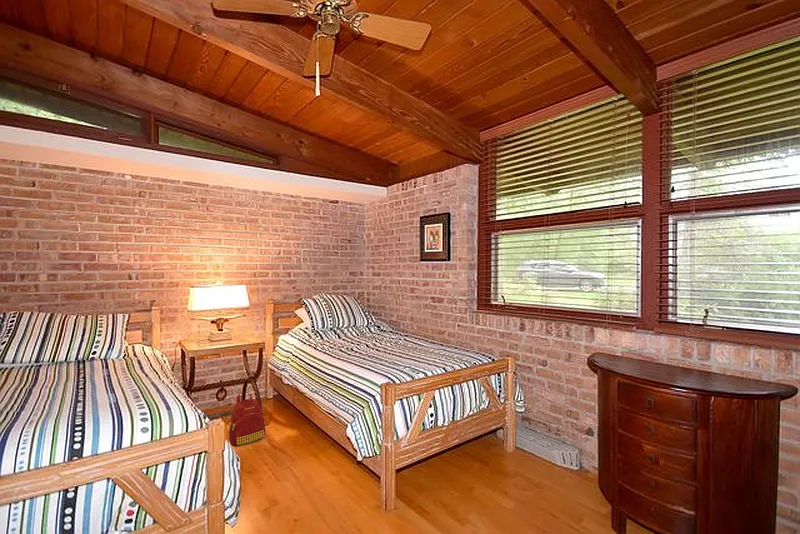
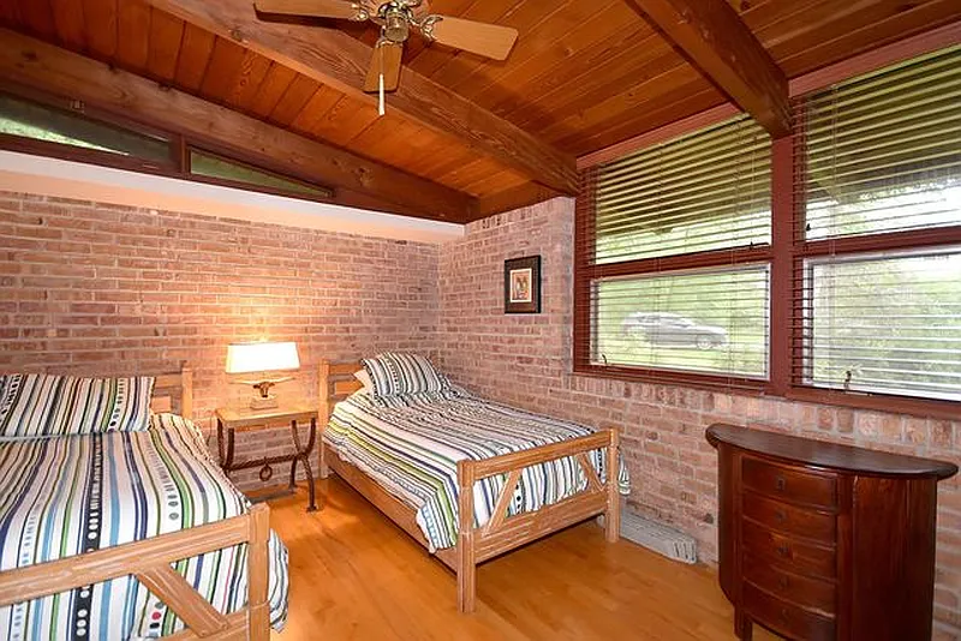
- backpack (246, 417)
